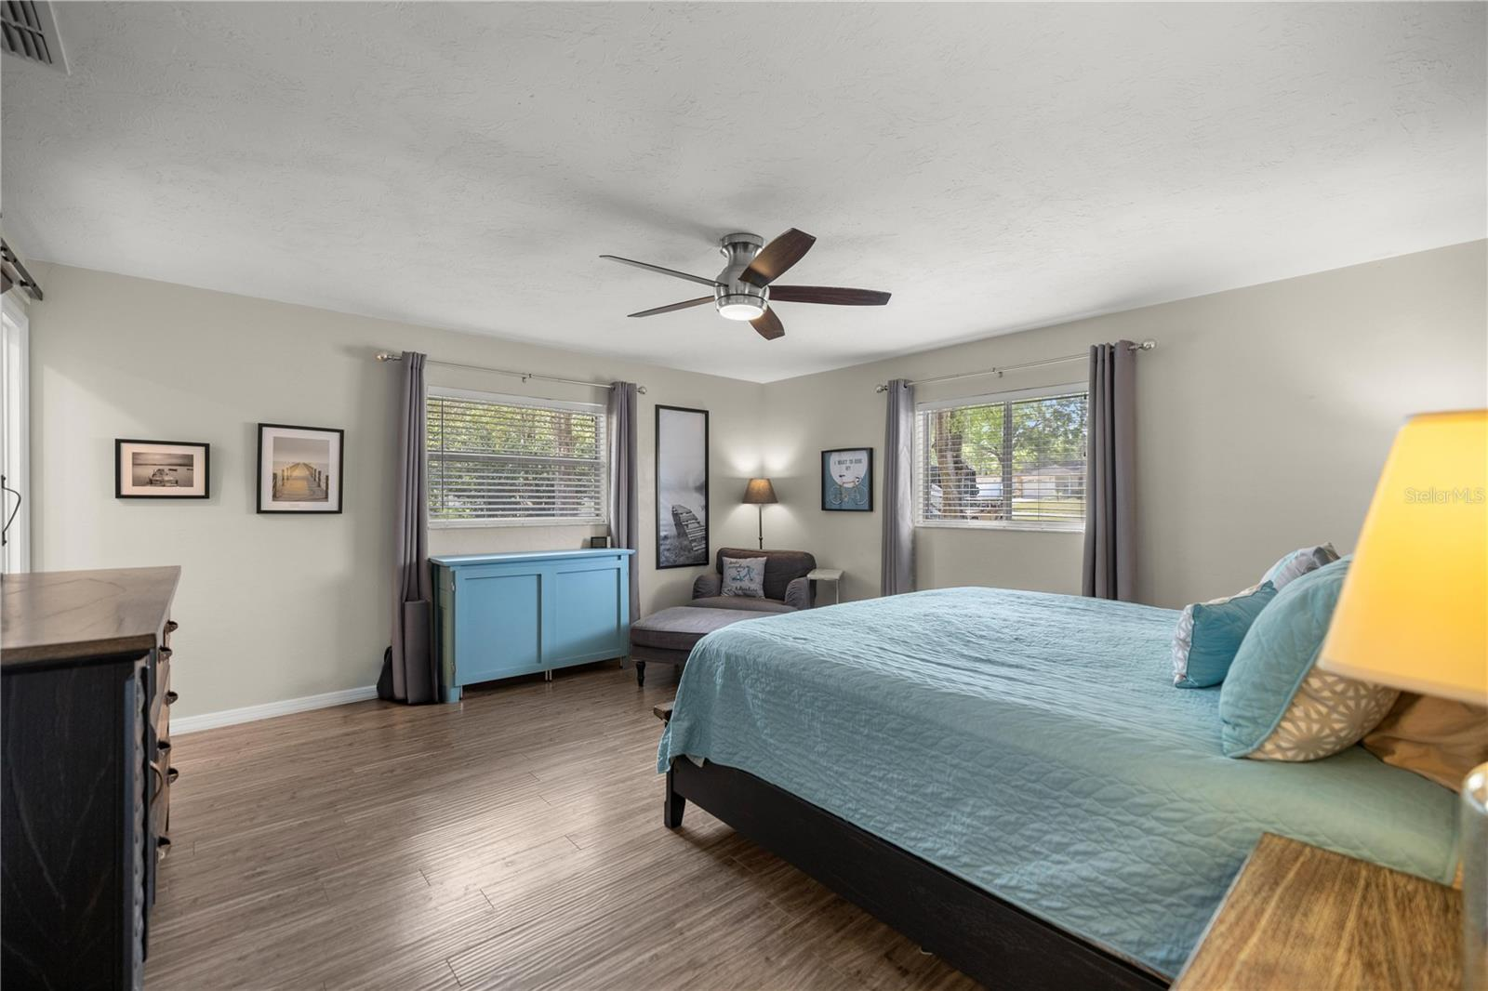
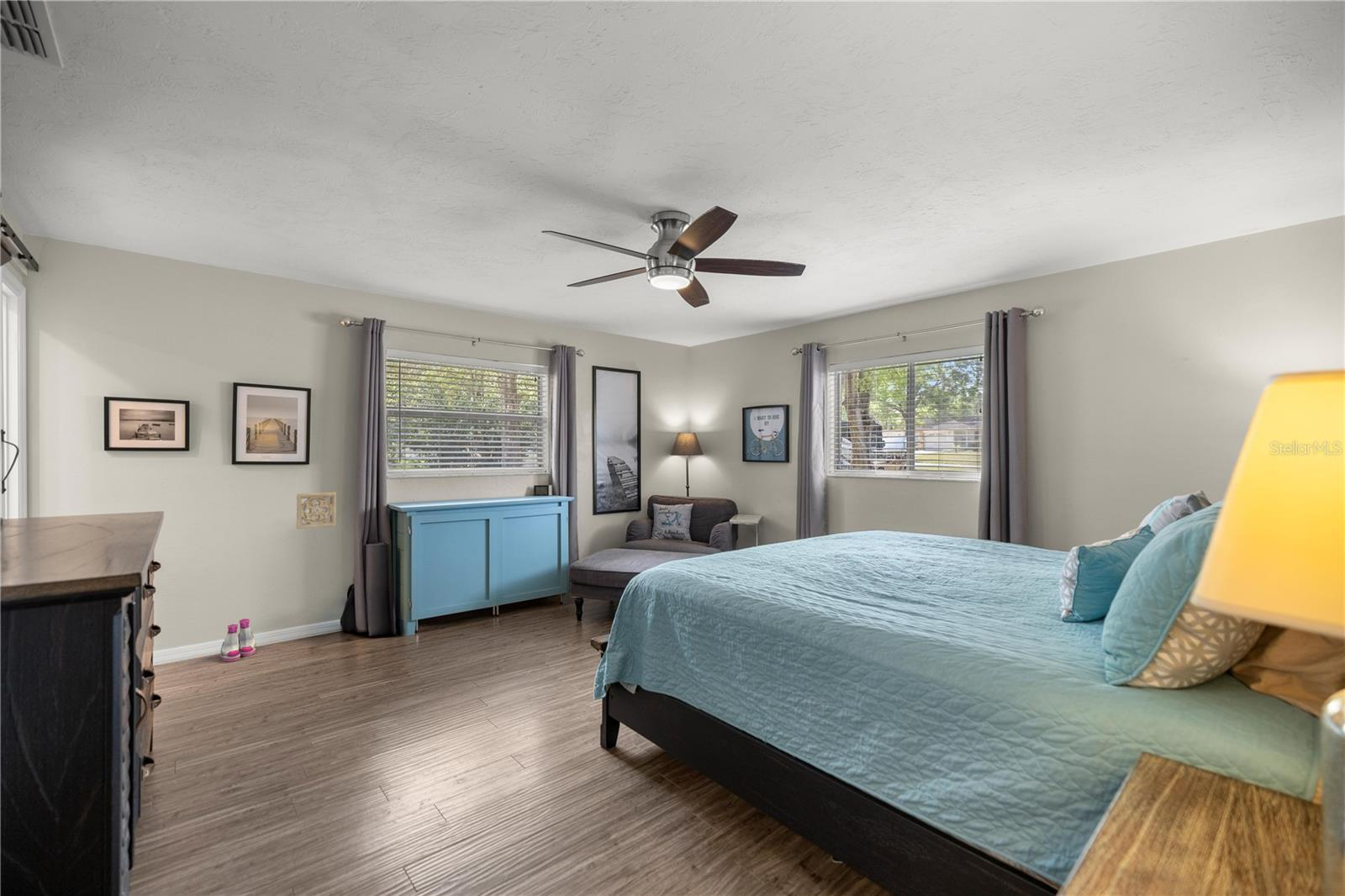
+ wall ornament (316, 509)
+ boots (239, 638)
